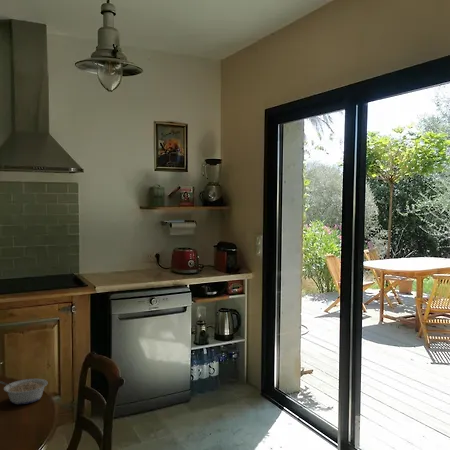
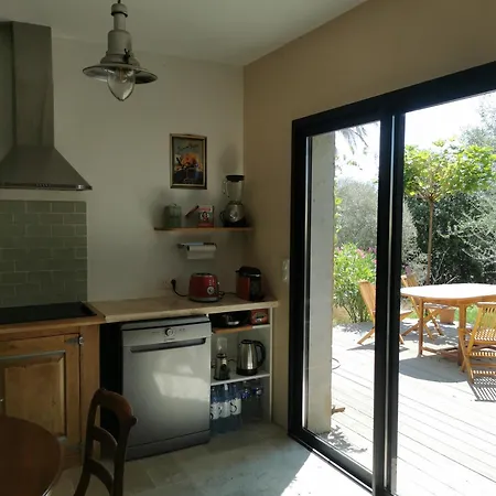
- legume (24, 391)
